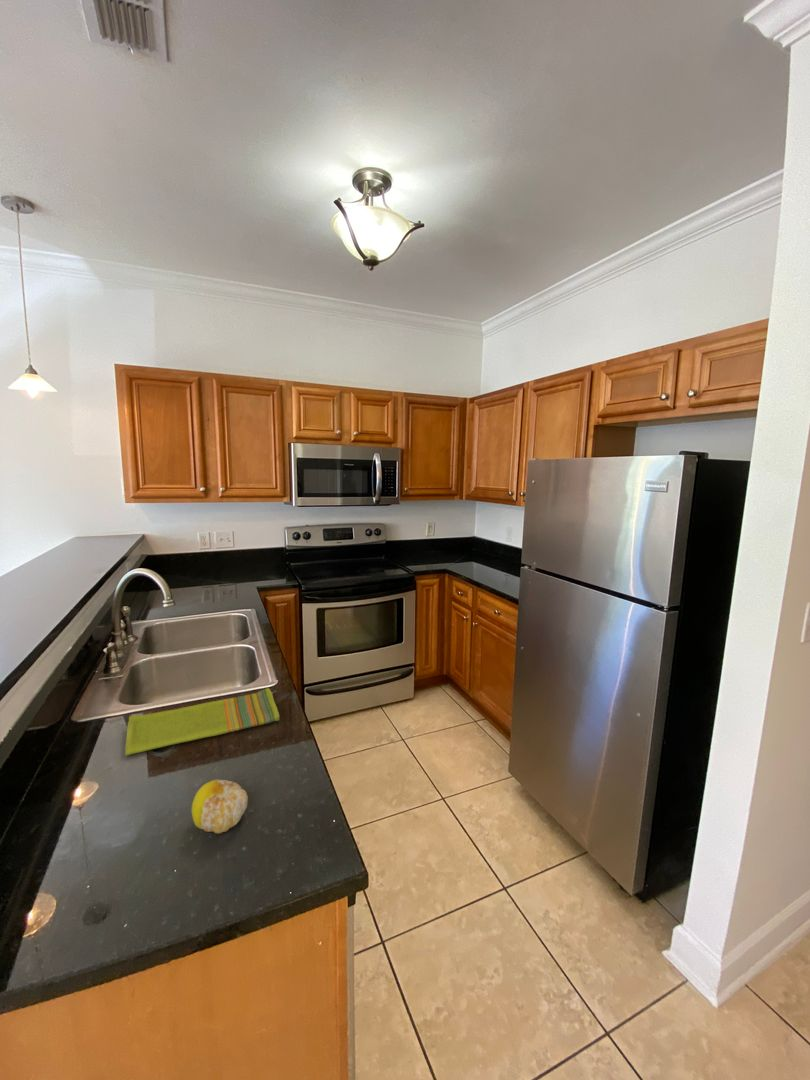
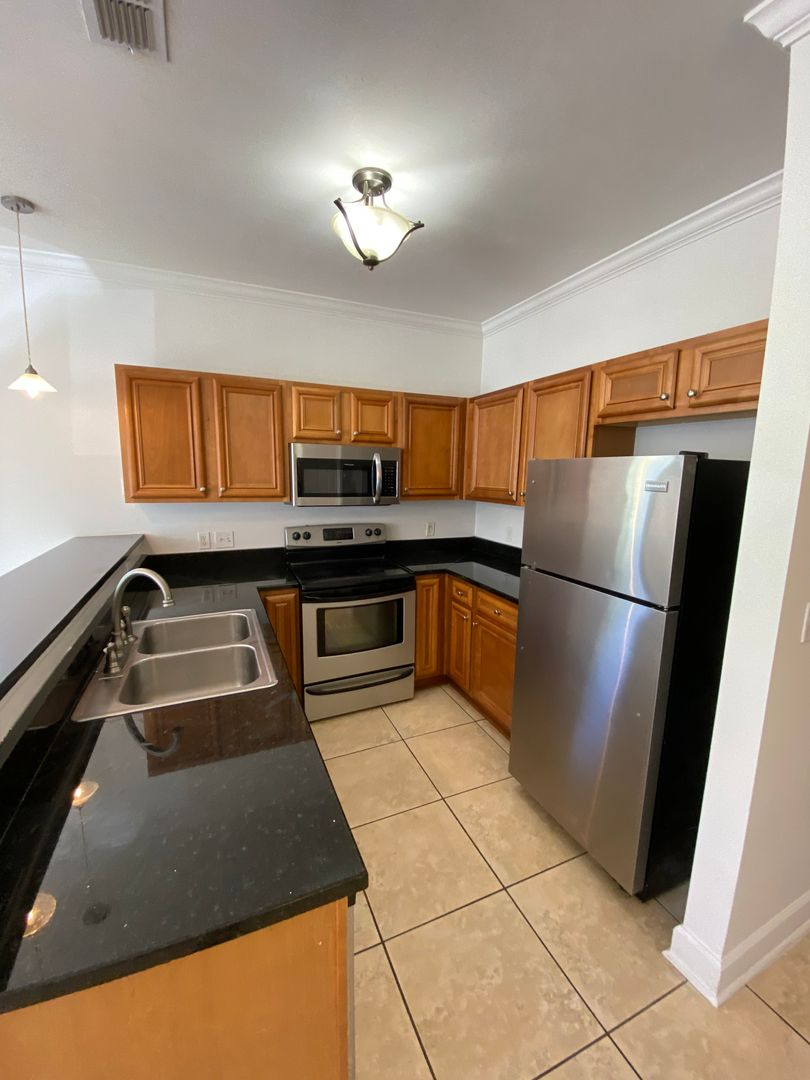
- dish towel (206, 718)
- fruit (219, 803)
